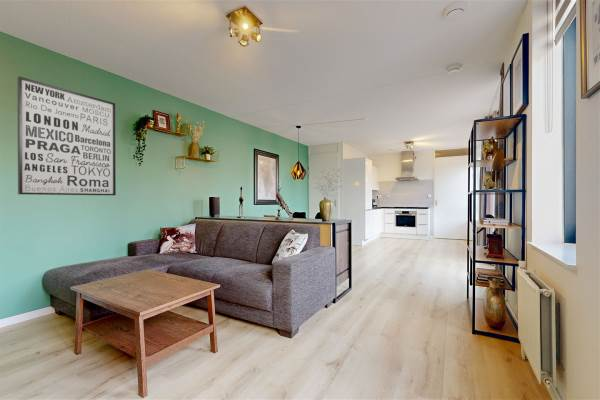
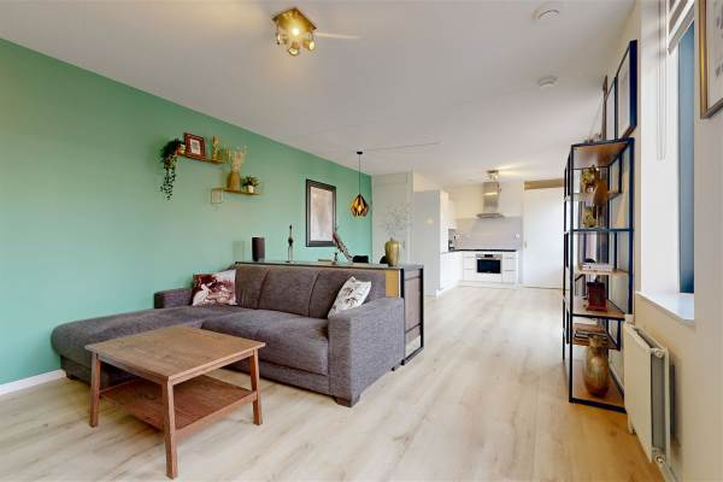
- wall art (72, 143)
